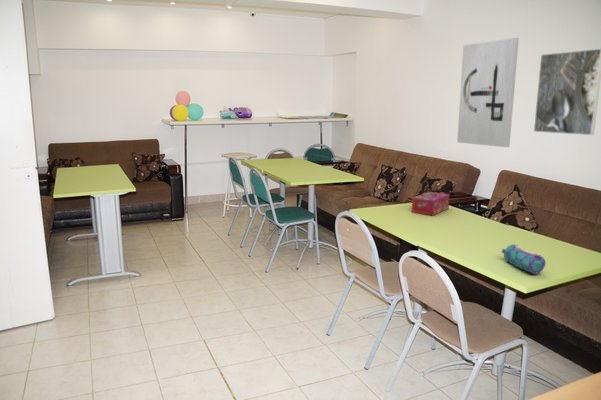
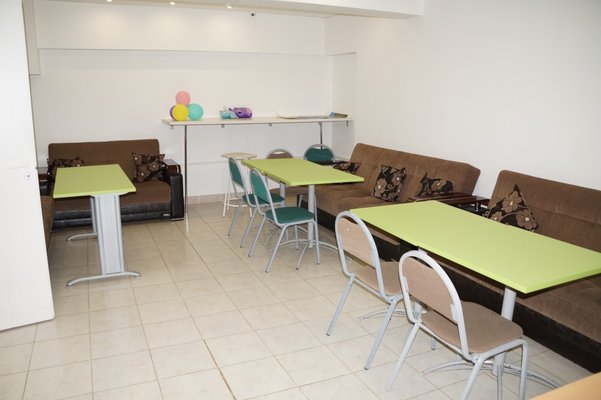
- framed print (566, 93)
- pencil case (523, 258)
- wall art (485, 94)
- tissue box (430, 203)
